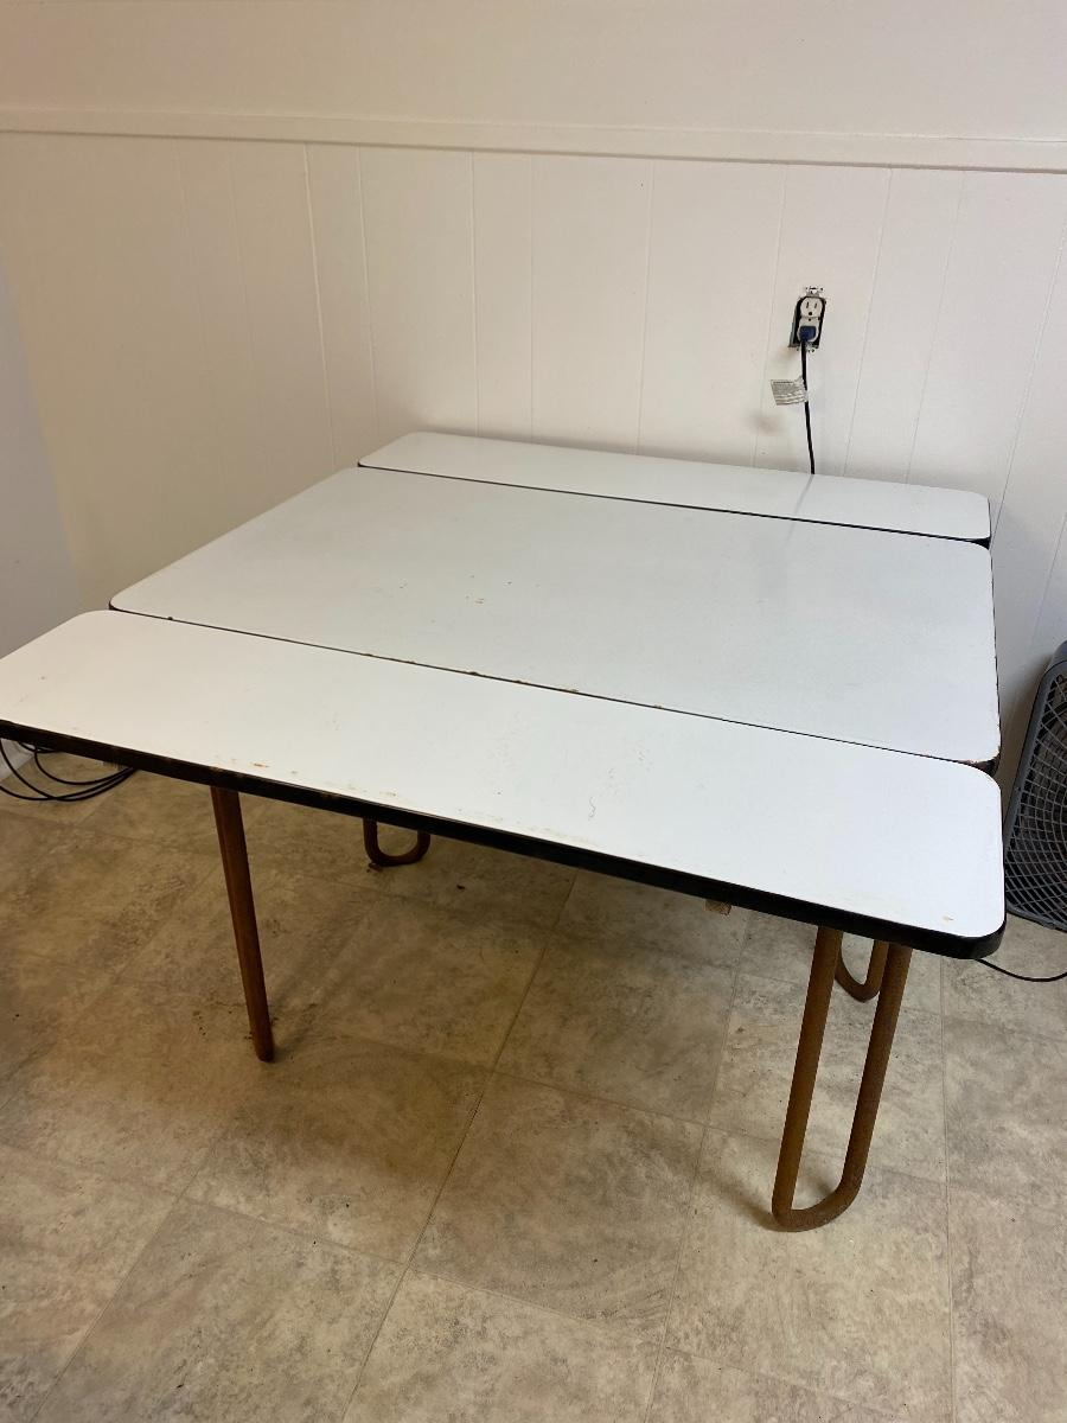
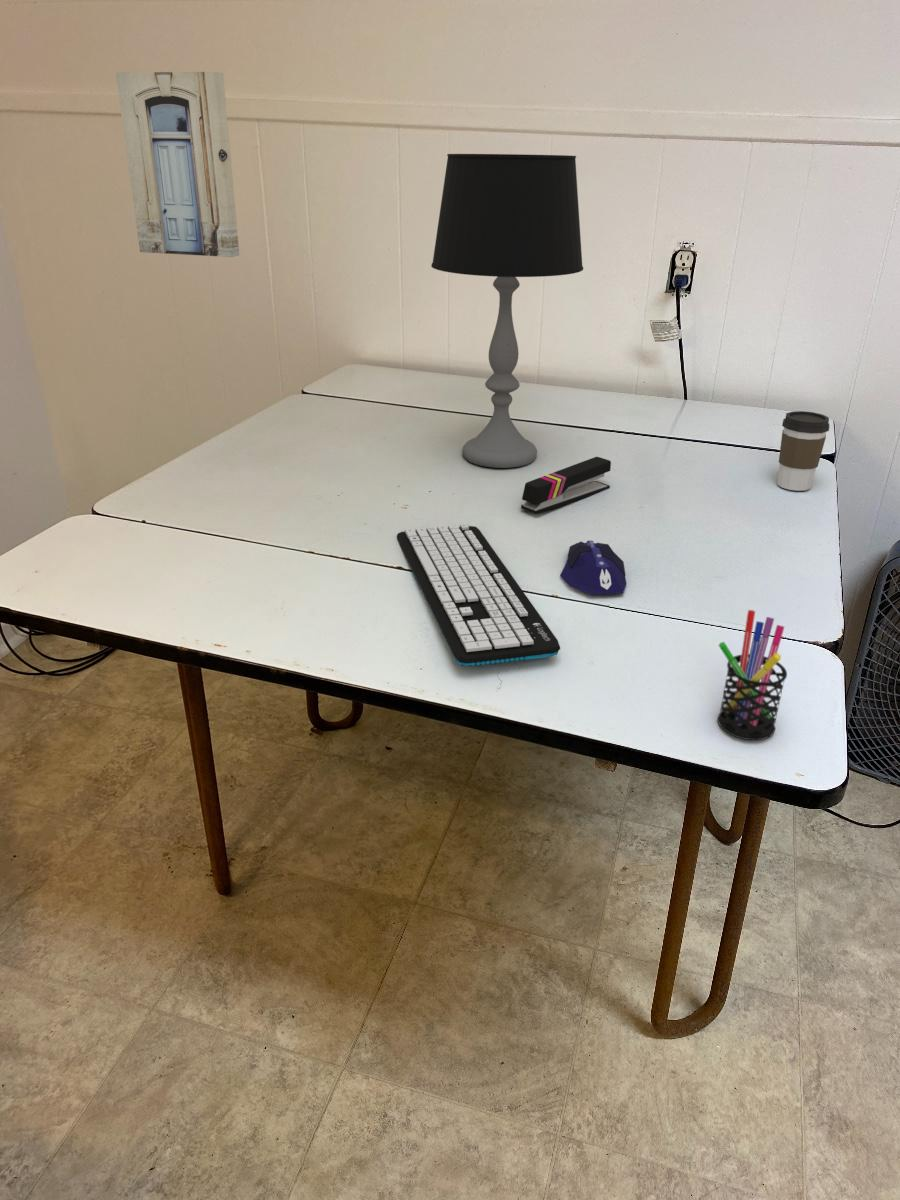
+ pen holder (747, 674)
+ wall art (179, 167)
+ keyboard (468, 583)
+ stapler (567, 483)
+ computer mouse (590, 558)
+ table lamp (505, 316)
+ coffee cup (800, 451)
